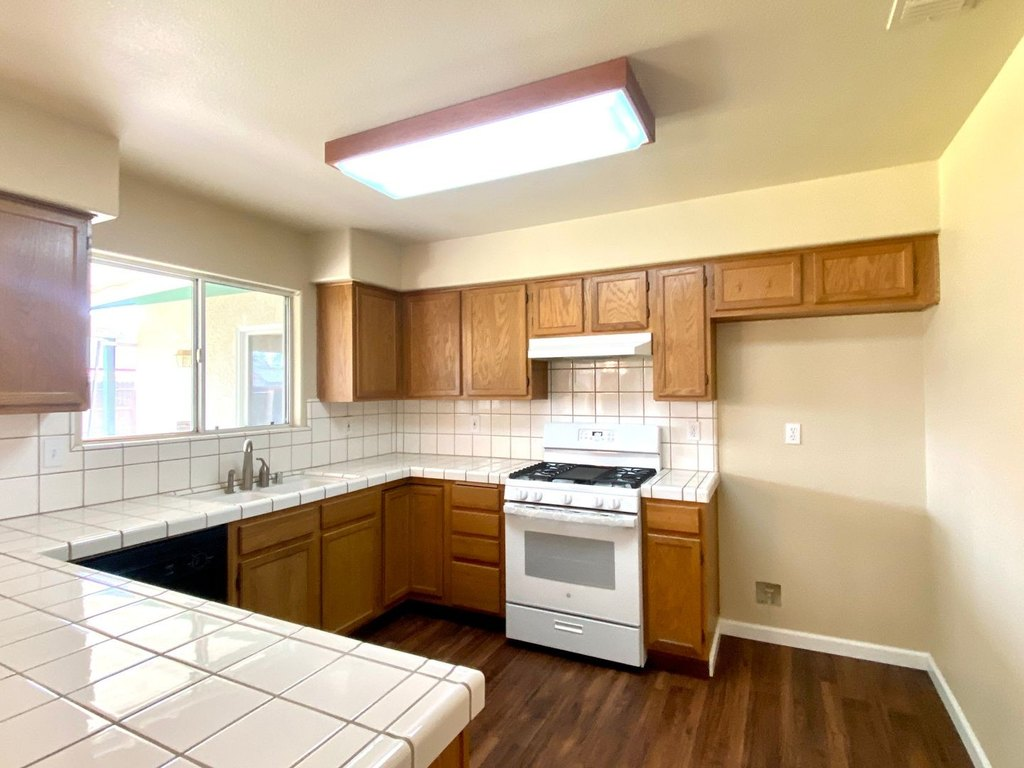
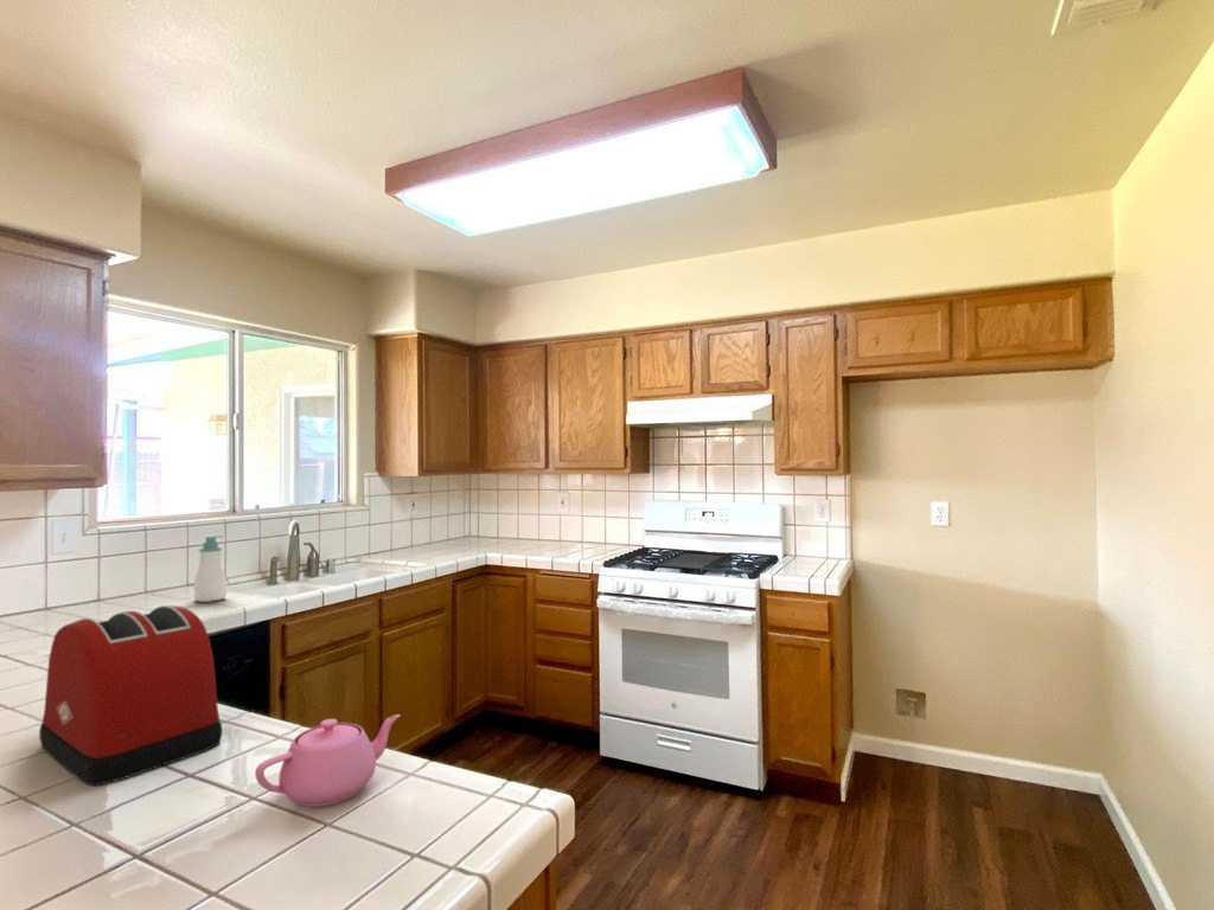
+ teapot (333, 754)
+ toaster (130, 678)
+ soap bottle (210, 568)
